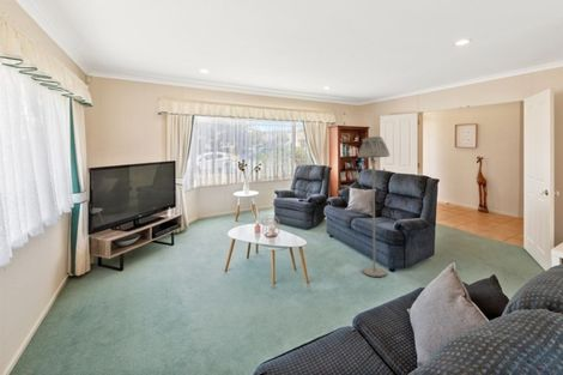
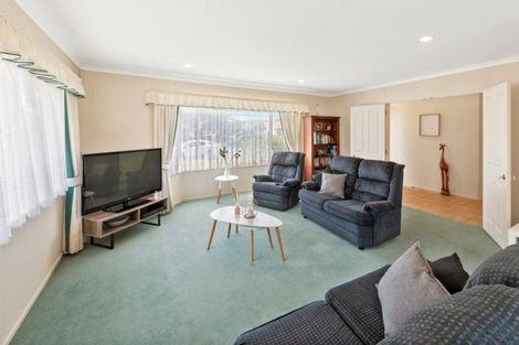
- floor lamp (374, 205)
